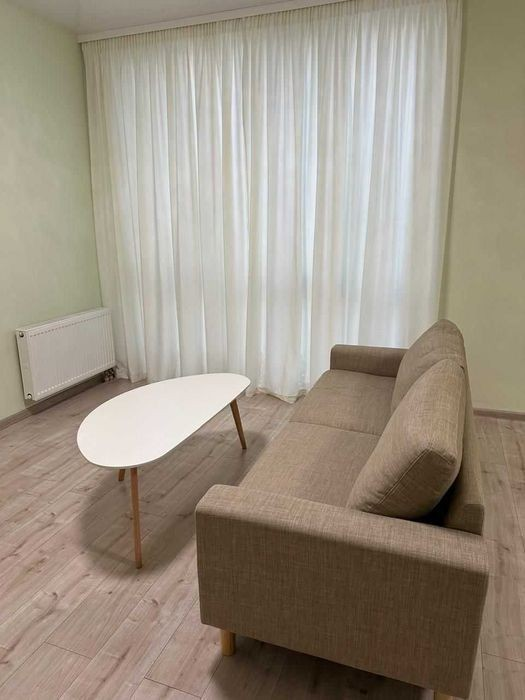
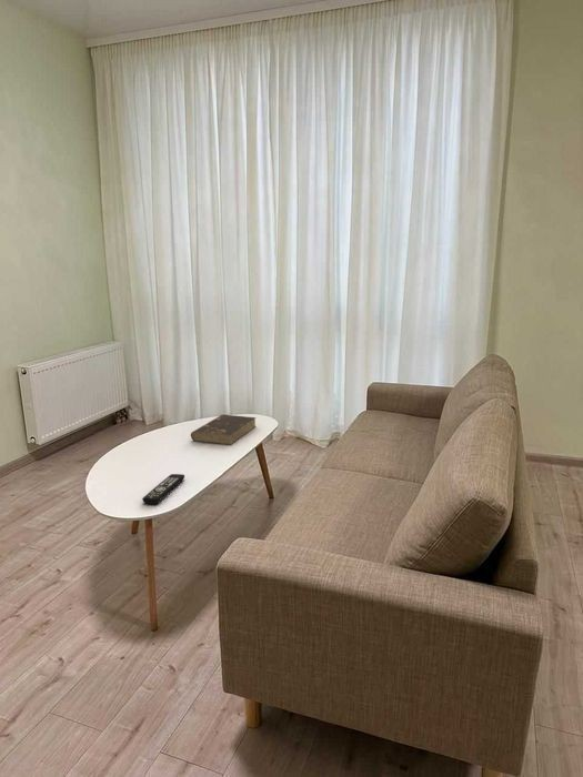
+ book (224, 428)
+ remote control (164, 487)
